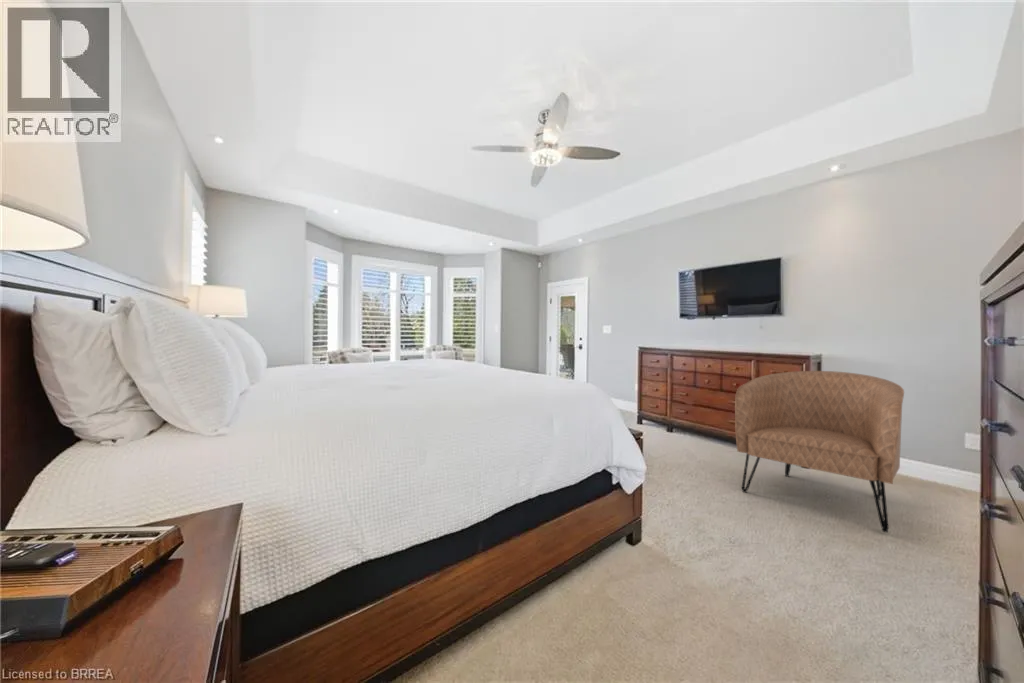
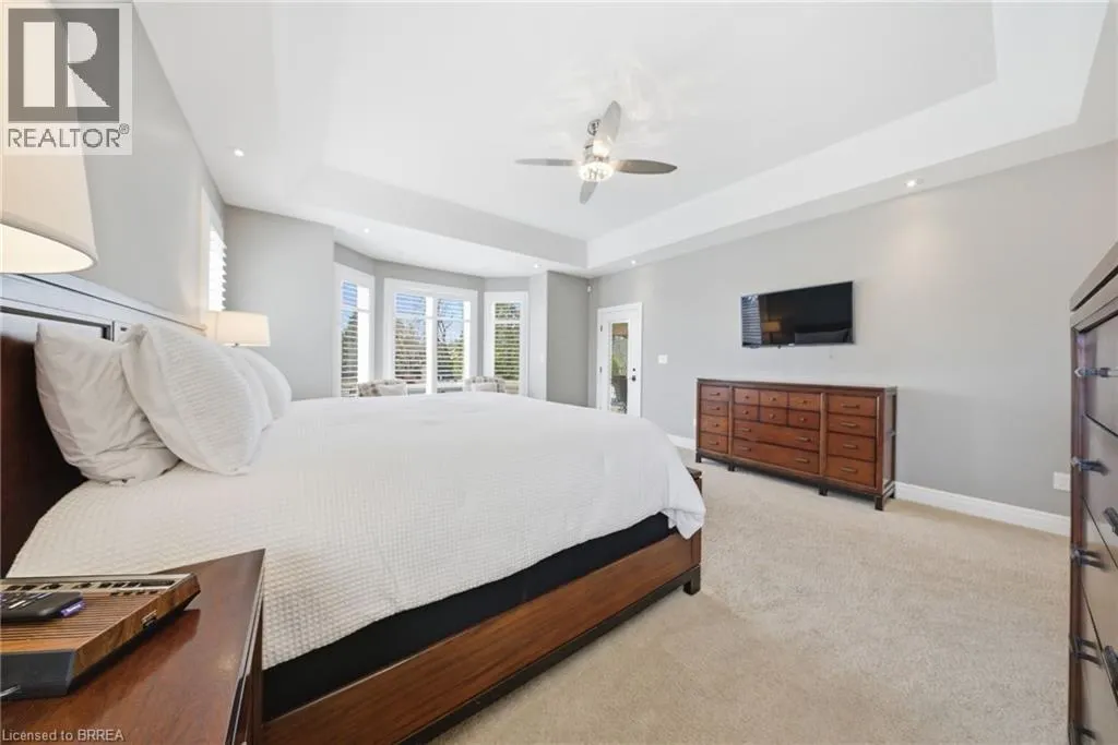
- armchair (819, 434)
